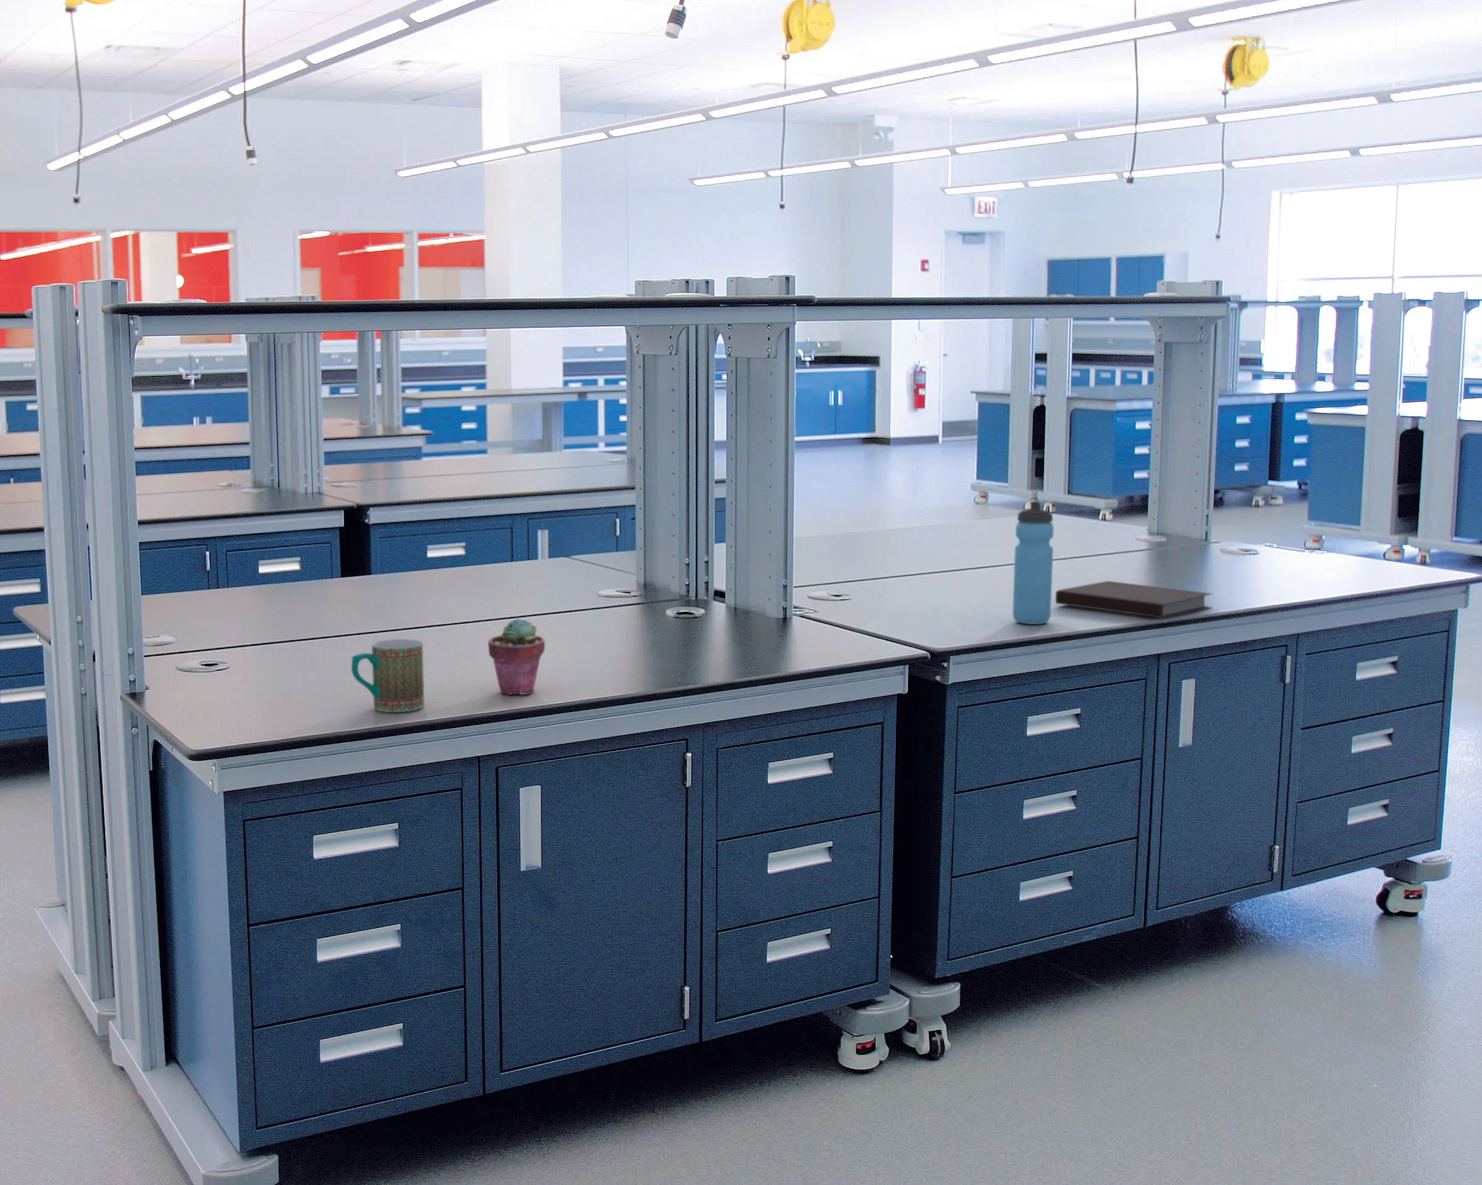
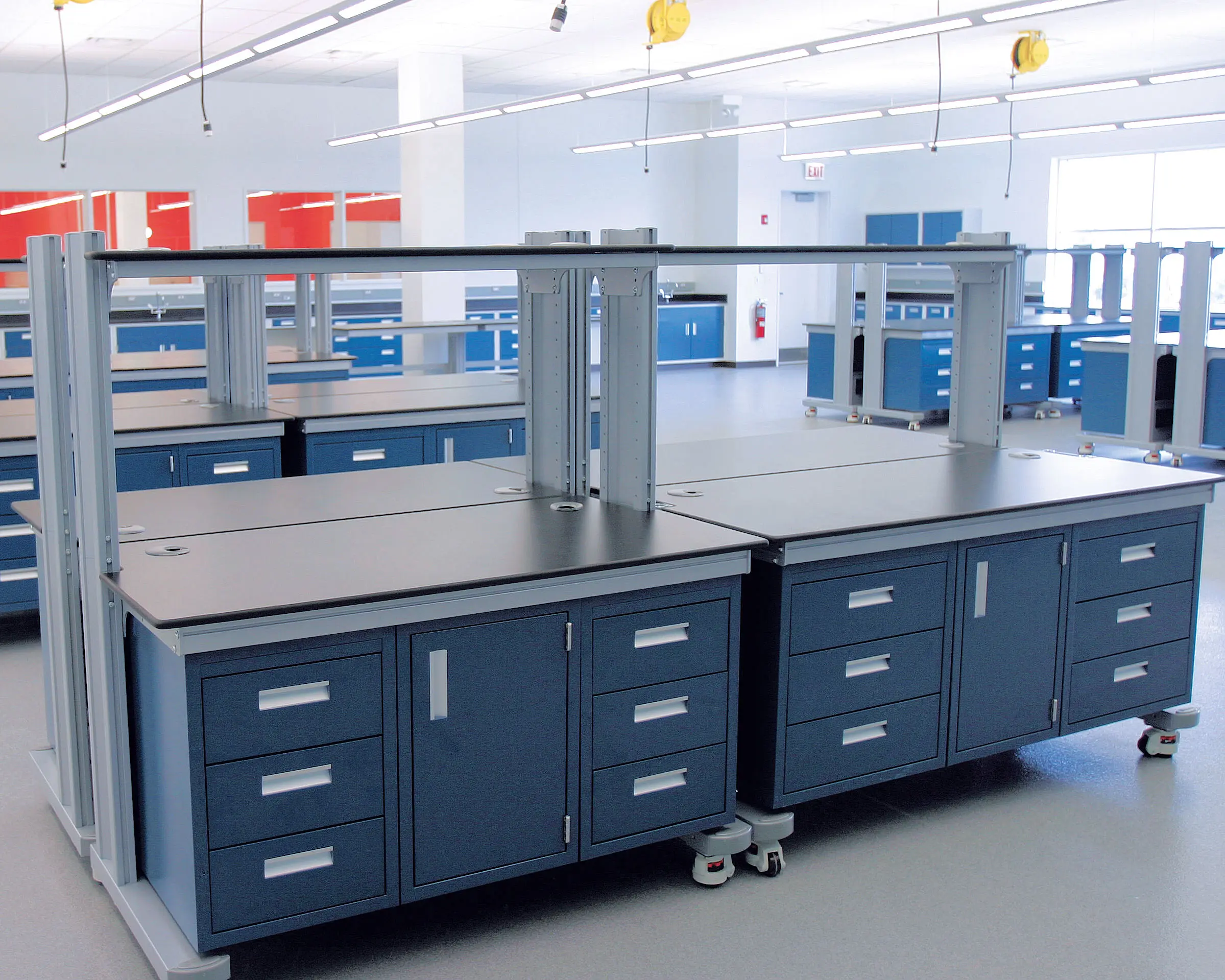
- potted succulent (517, 654)
- notebook (1134, 599)
- mug (387, 677)
- water bottle (1033, 561)
